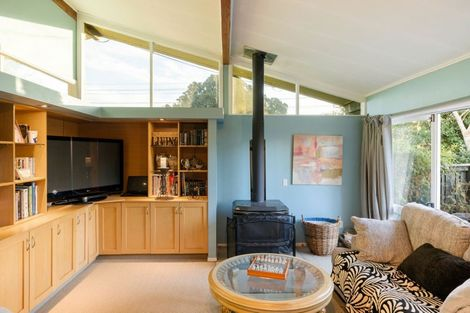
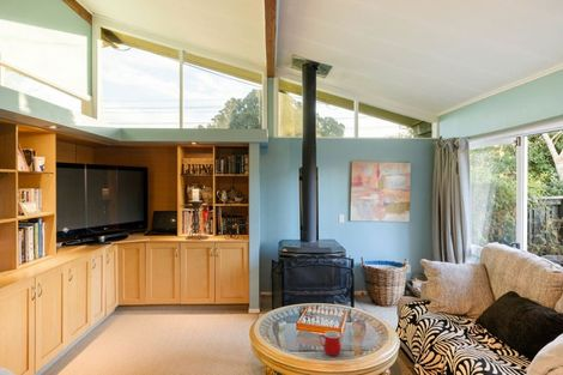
+ mug (329, 343)
